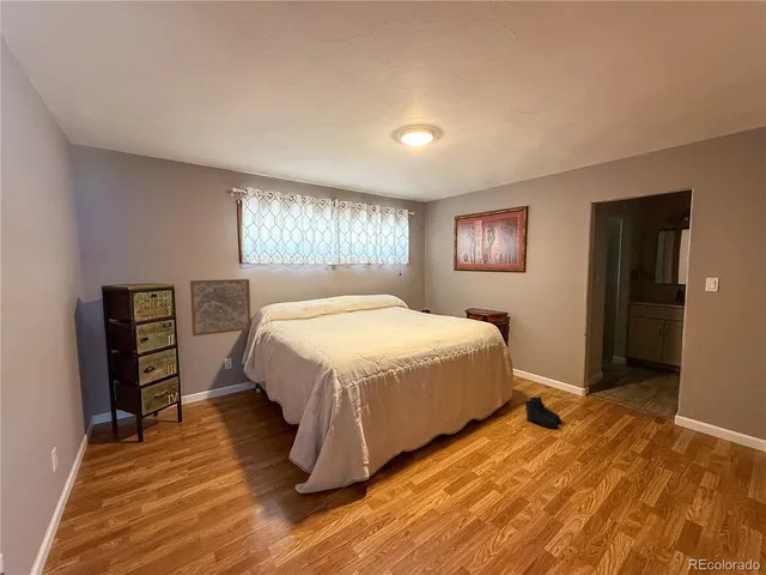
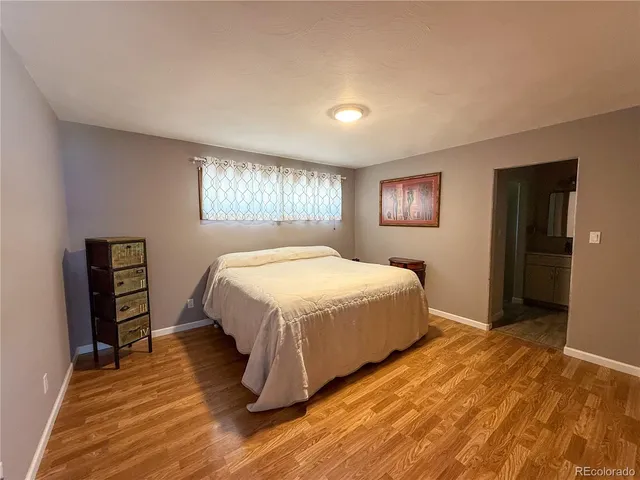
- wall art (221, 305)
- boots (542, 410)
